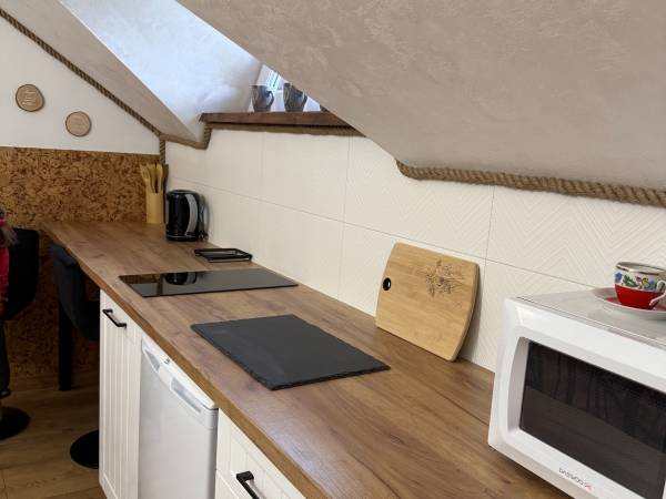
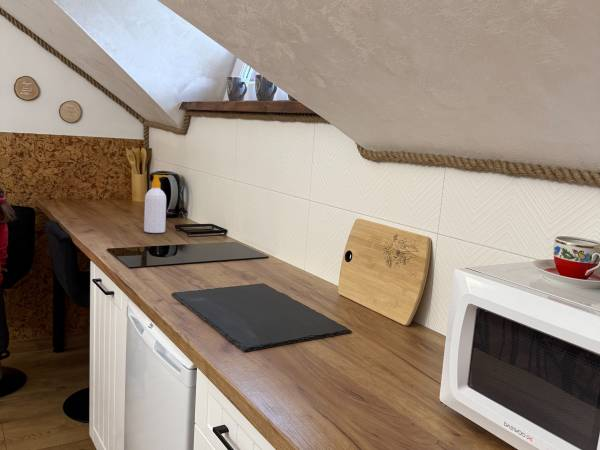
+ soap bottle (156, 203)
